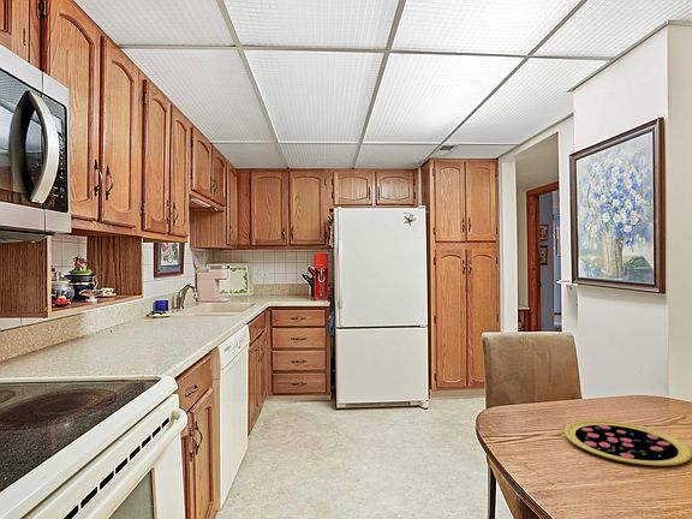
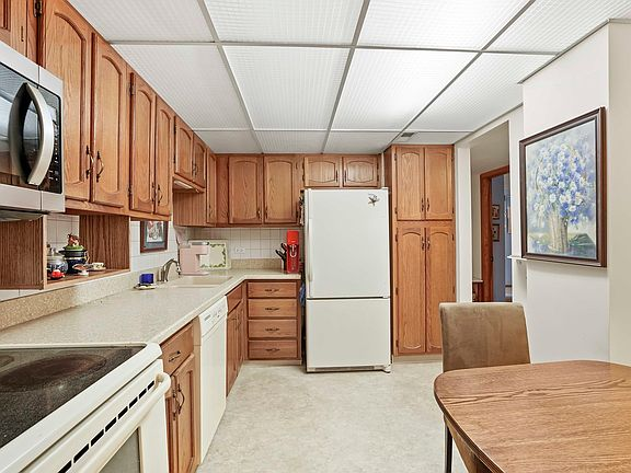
- pizza (624, 441)
